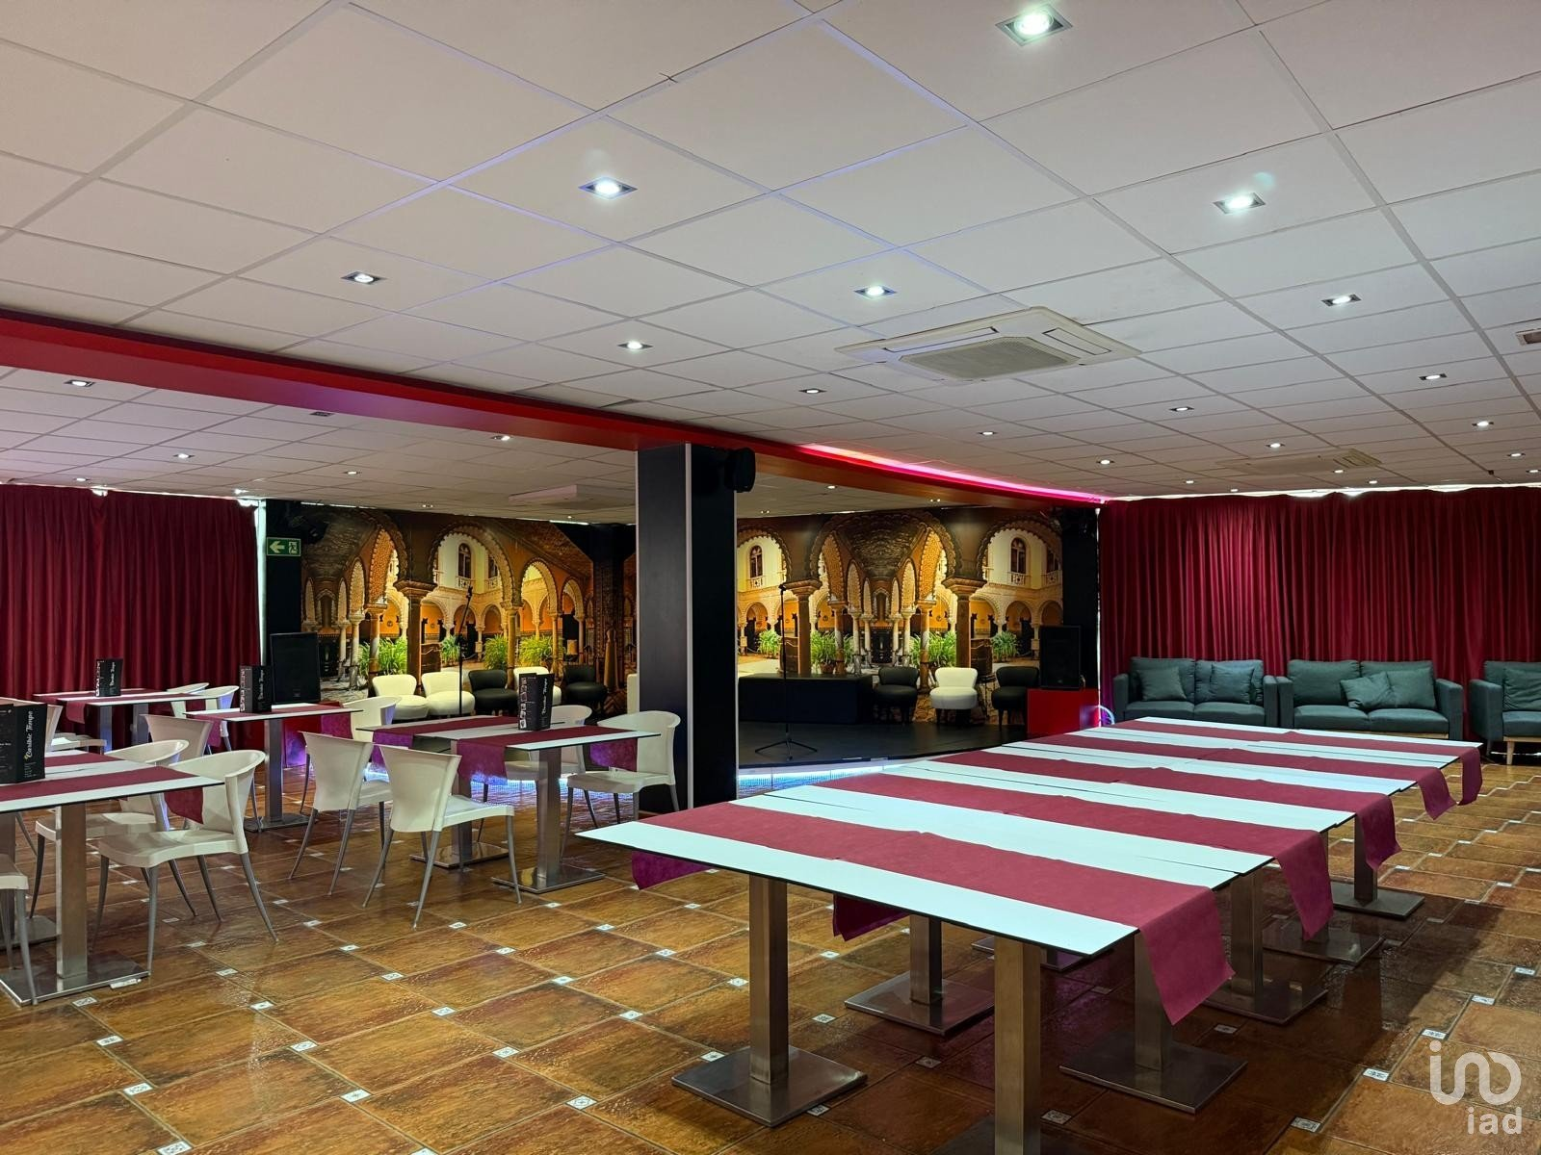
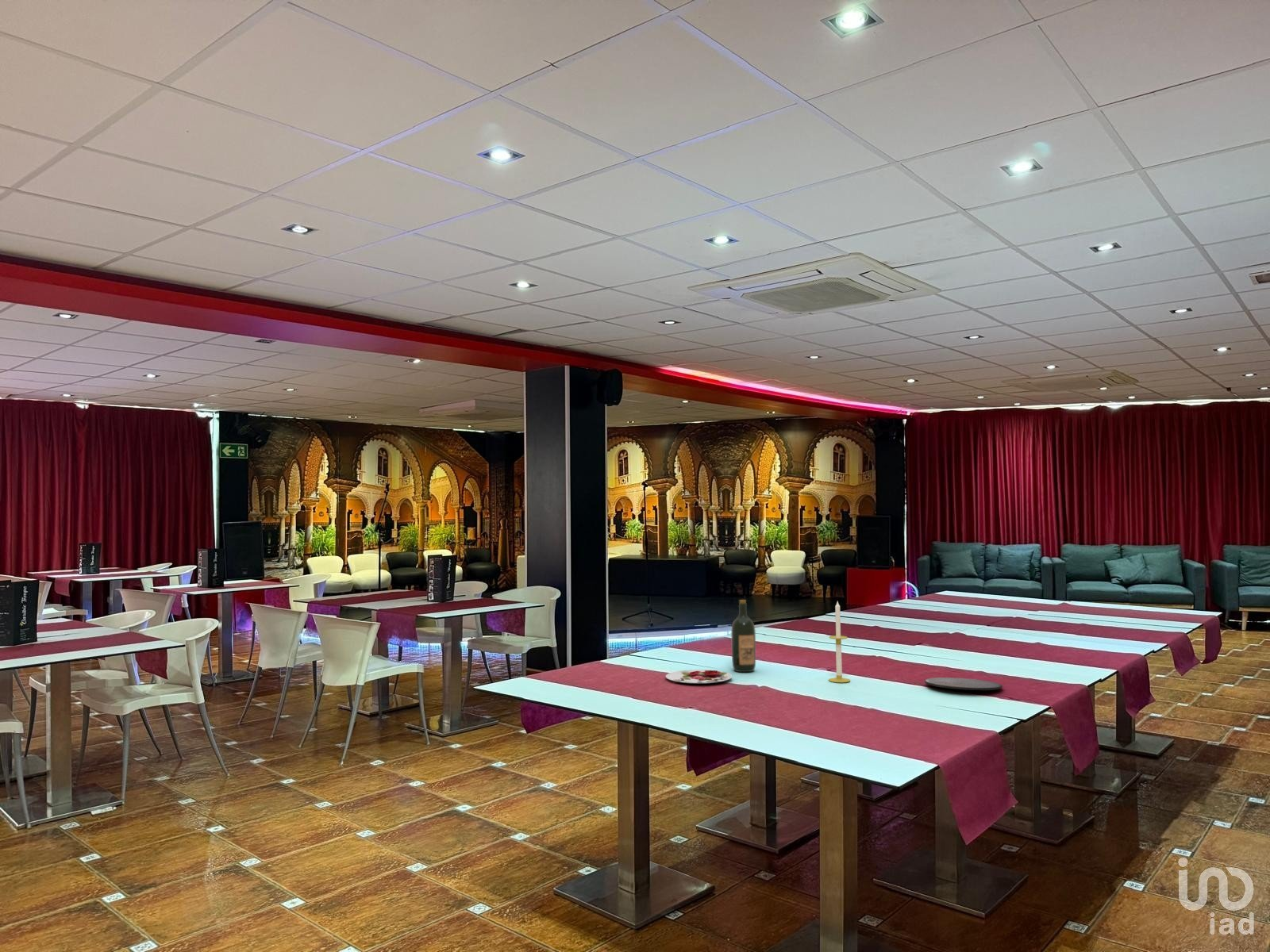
+ plate (698, 675)
+ candle (838, 640)
+ wine bottle (743, 635)
+ plate (963, 683)
